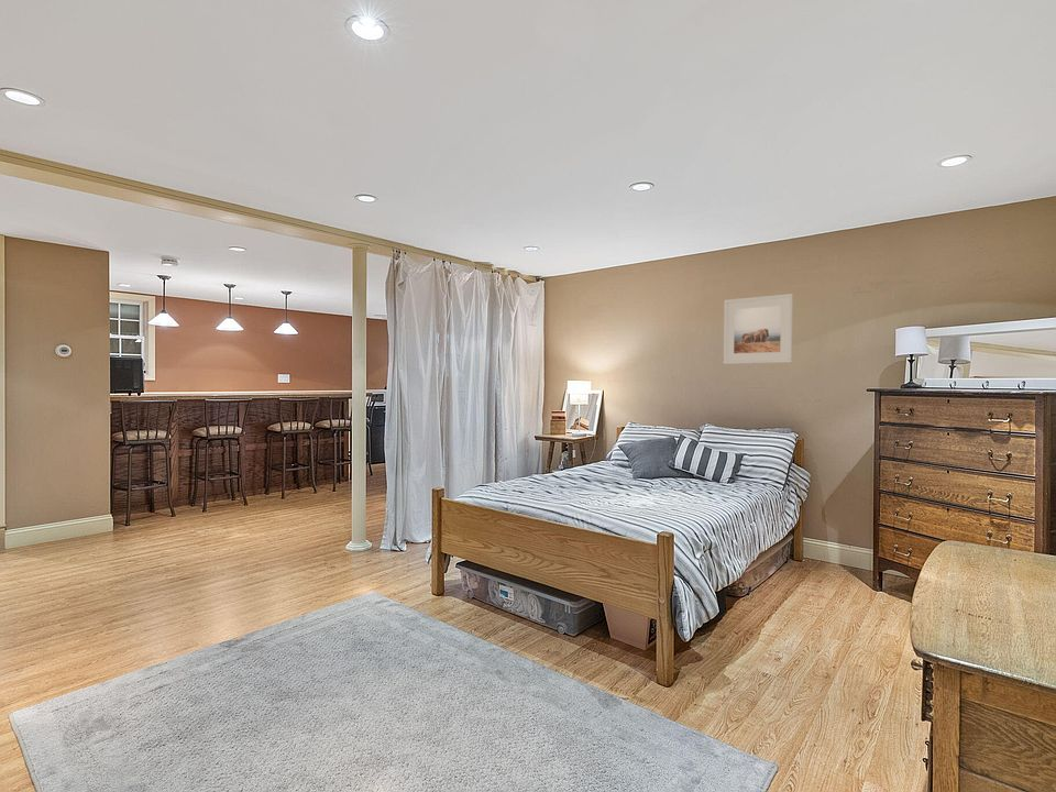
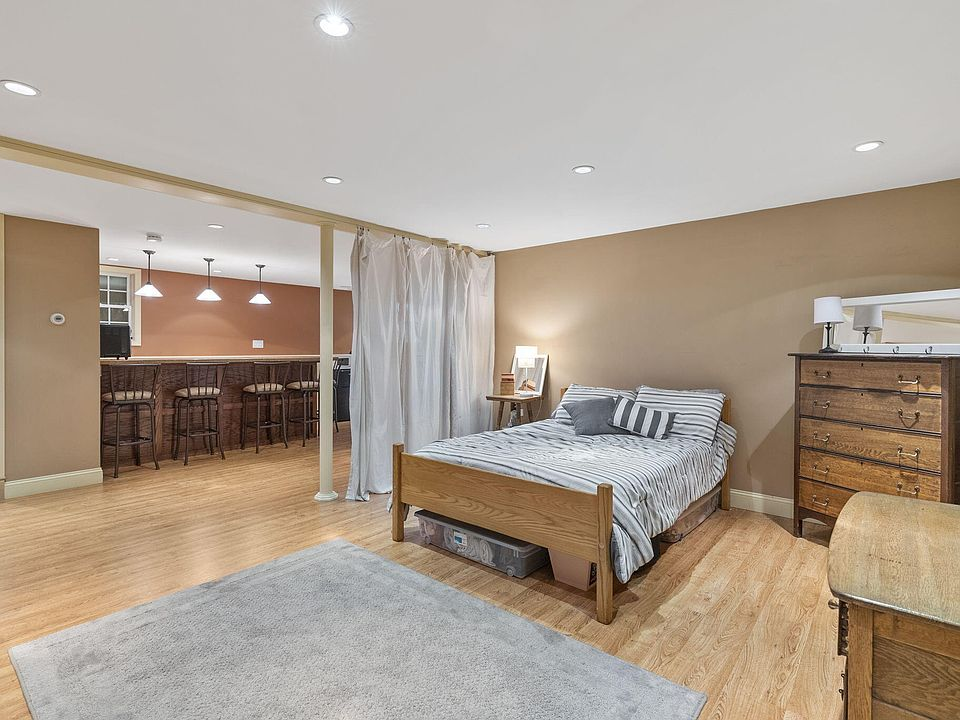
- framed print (757, 330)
